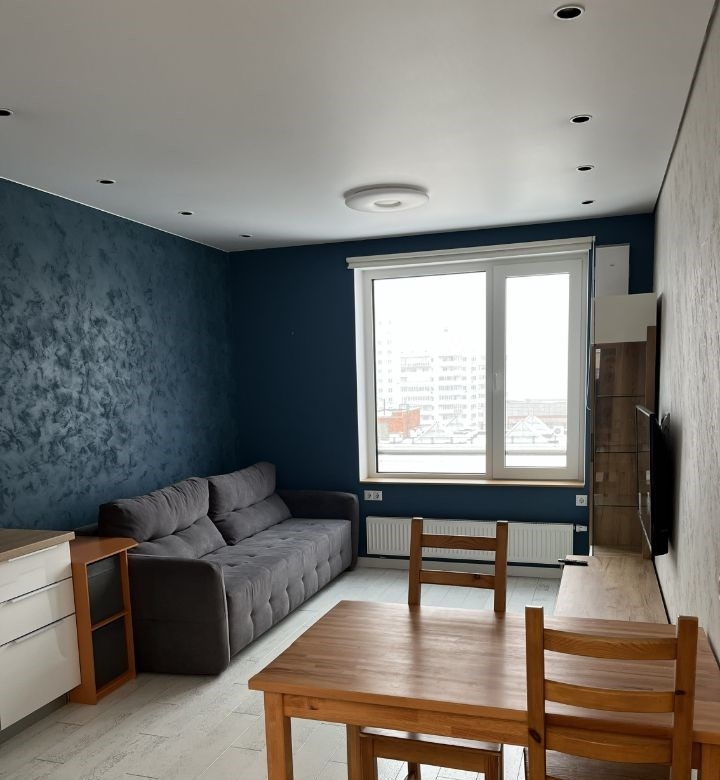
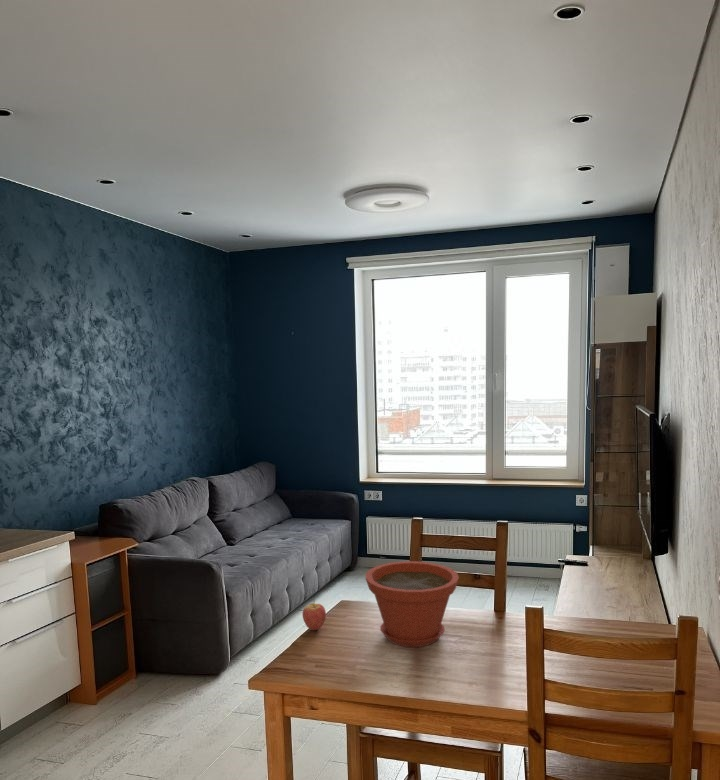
+ fruit (314, 614)
+ plant pot (412, 606)
